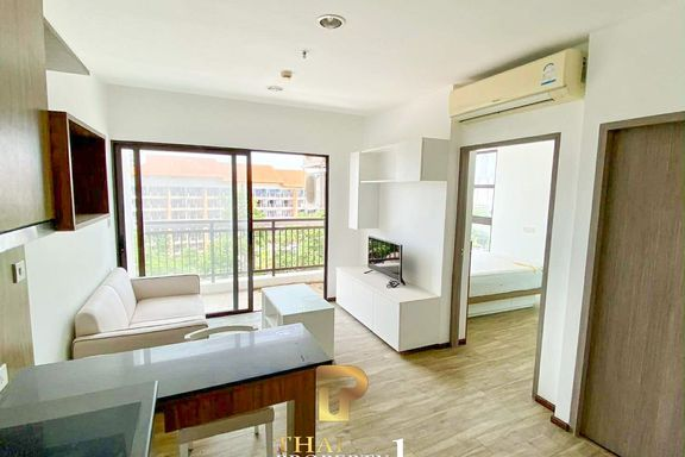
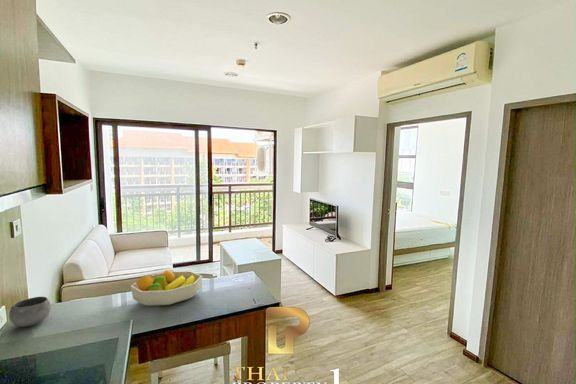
+ bowl (30, 312)
+ fruit bowl (168, 285)
